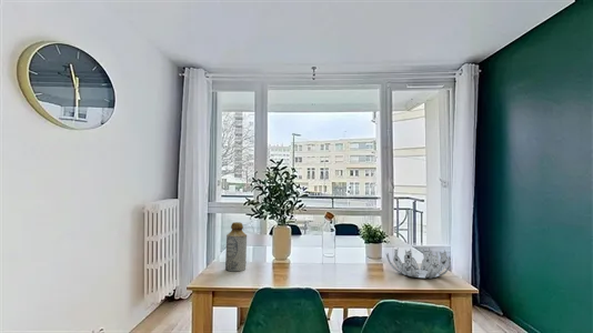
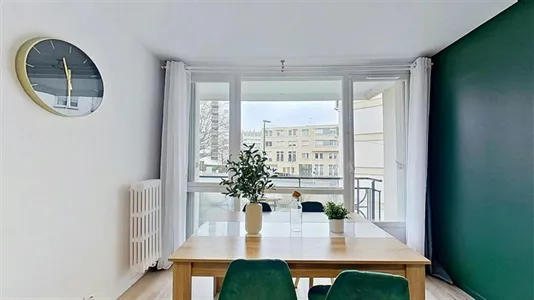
- decorative bowl (415, 261)
- bottle (235, 245)
